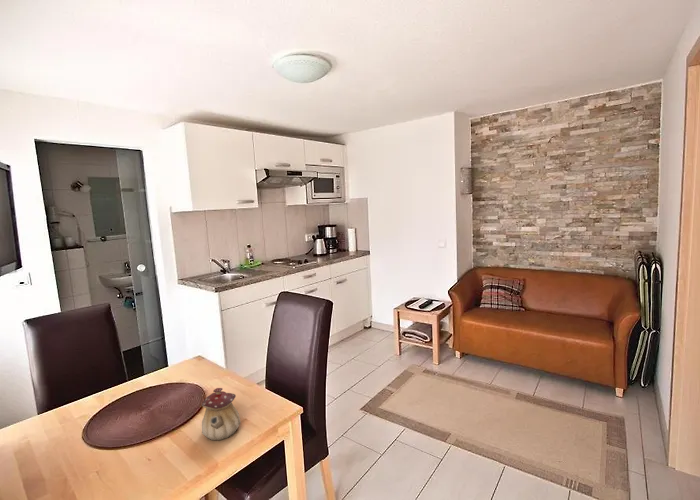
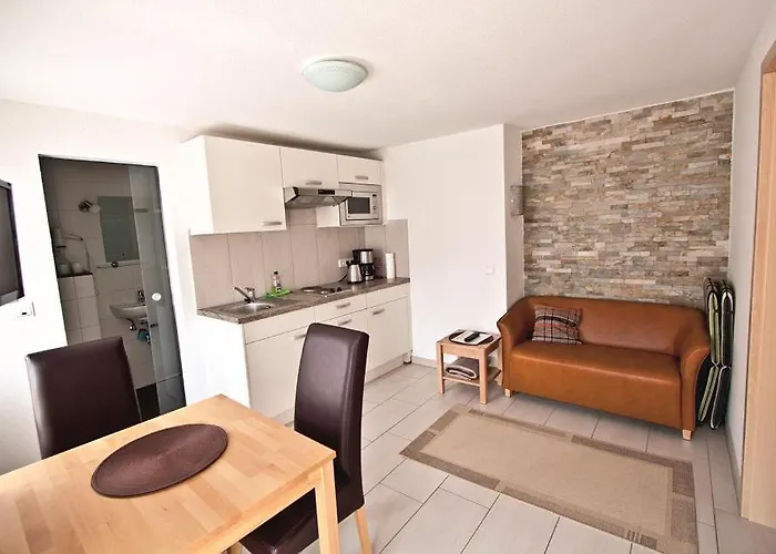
- teapot (220, 408)
